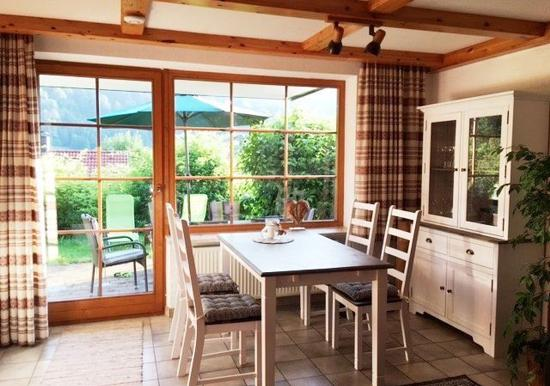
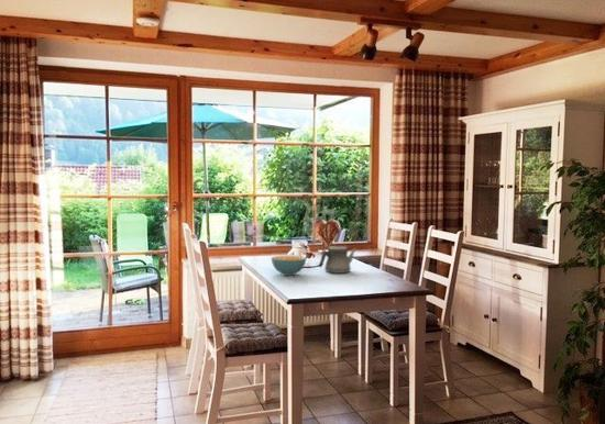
+ teapot (338, 257)
+ cereal bowl (288, 266)
